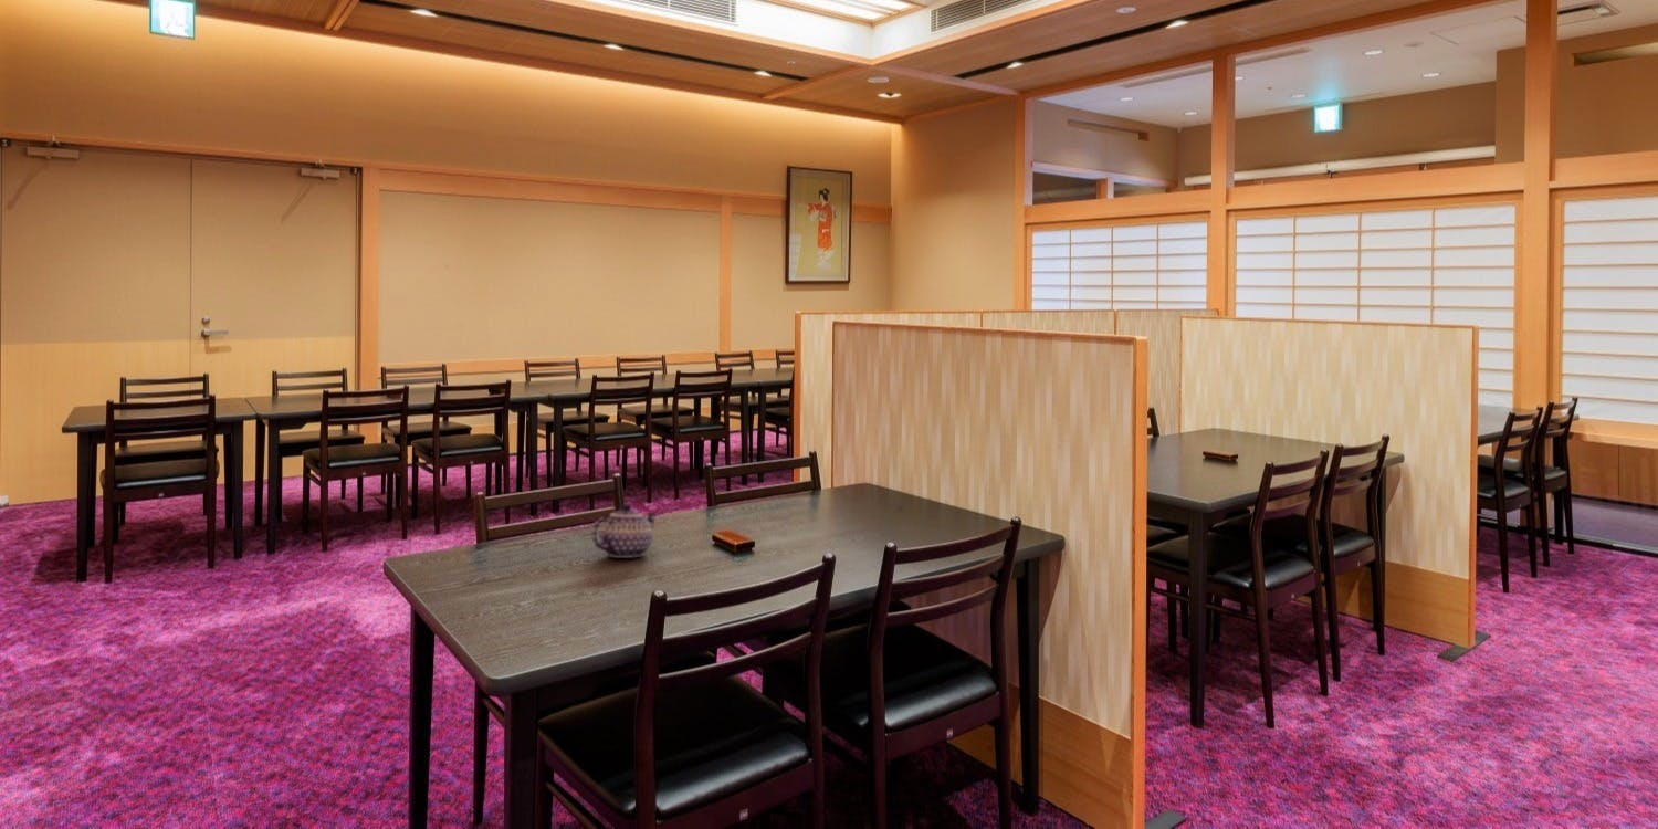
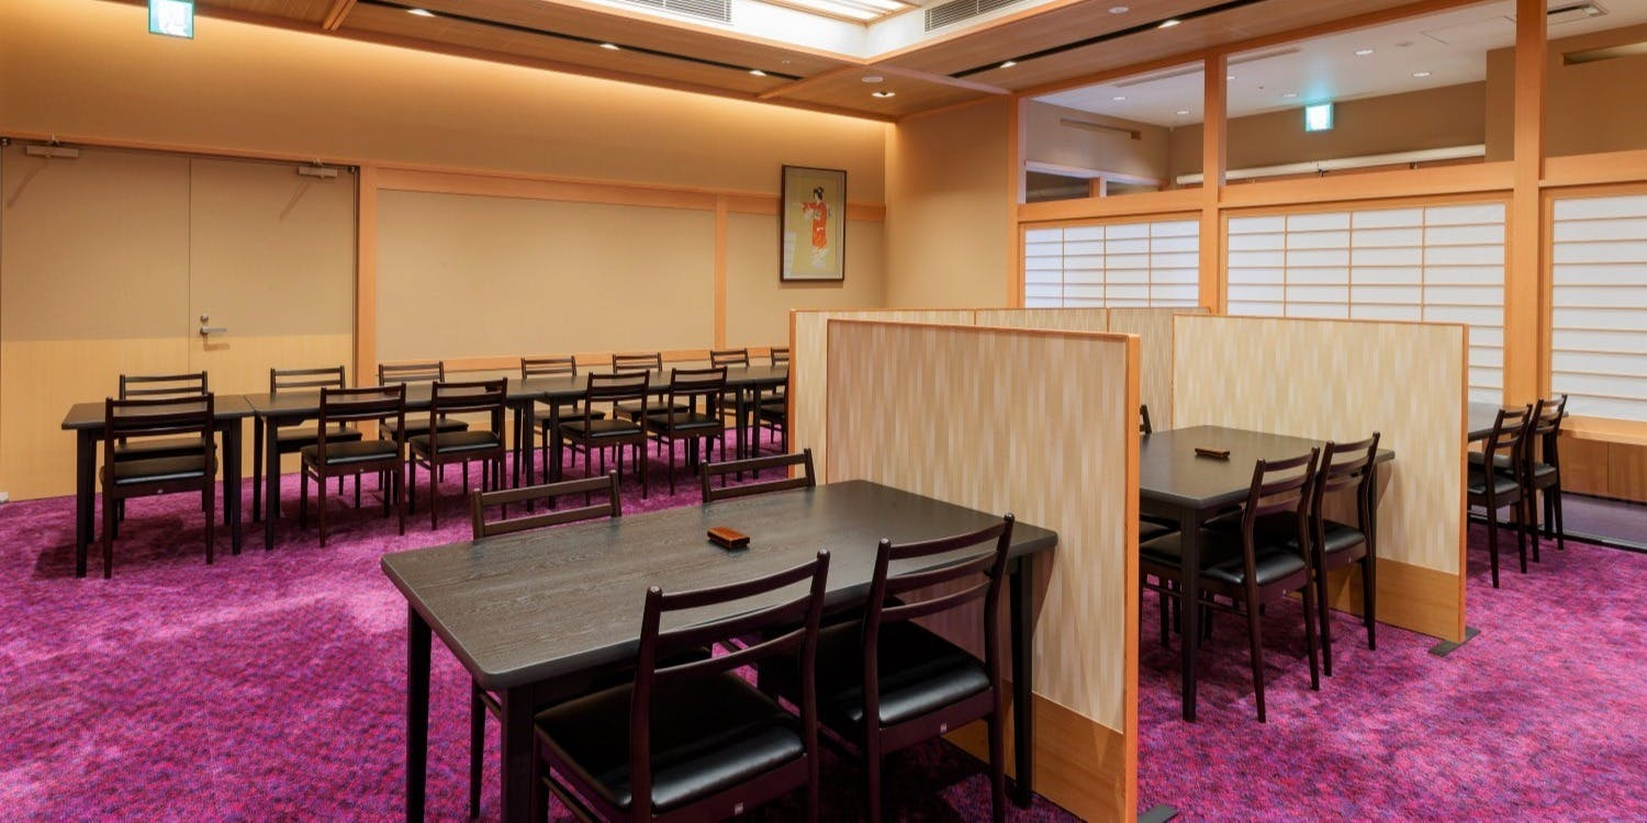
- teapot (626, 529)
